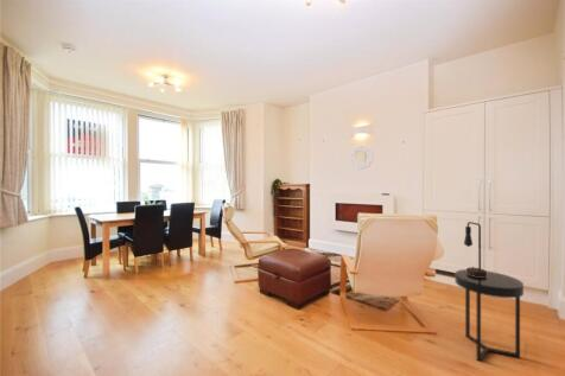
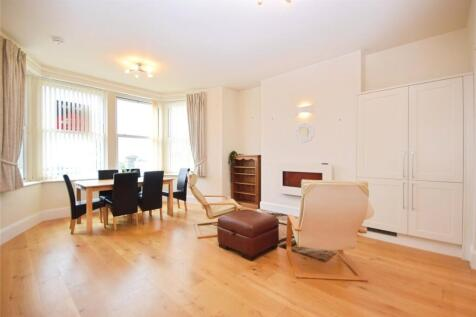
- table lamp (471, 244)
- side table (480, 313)
